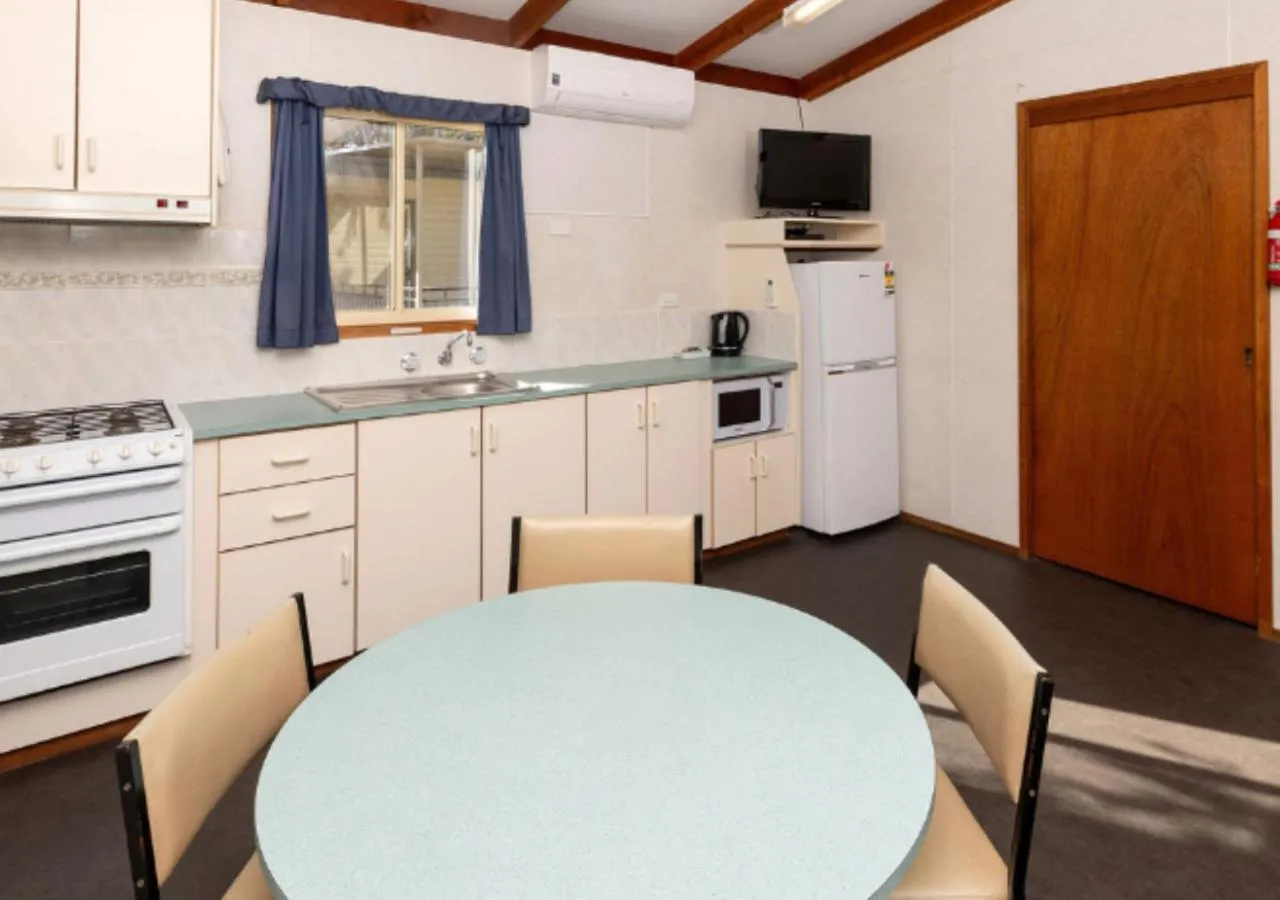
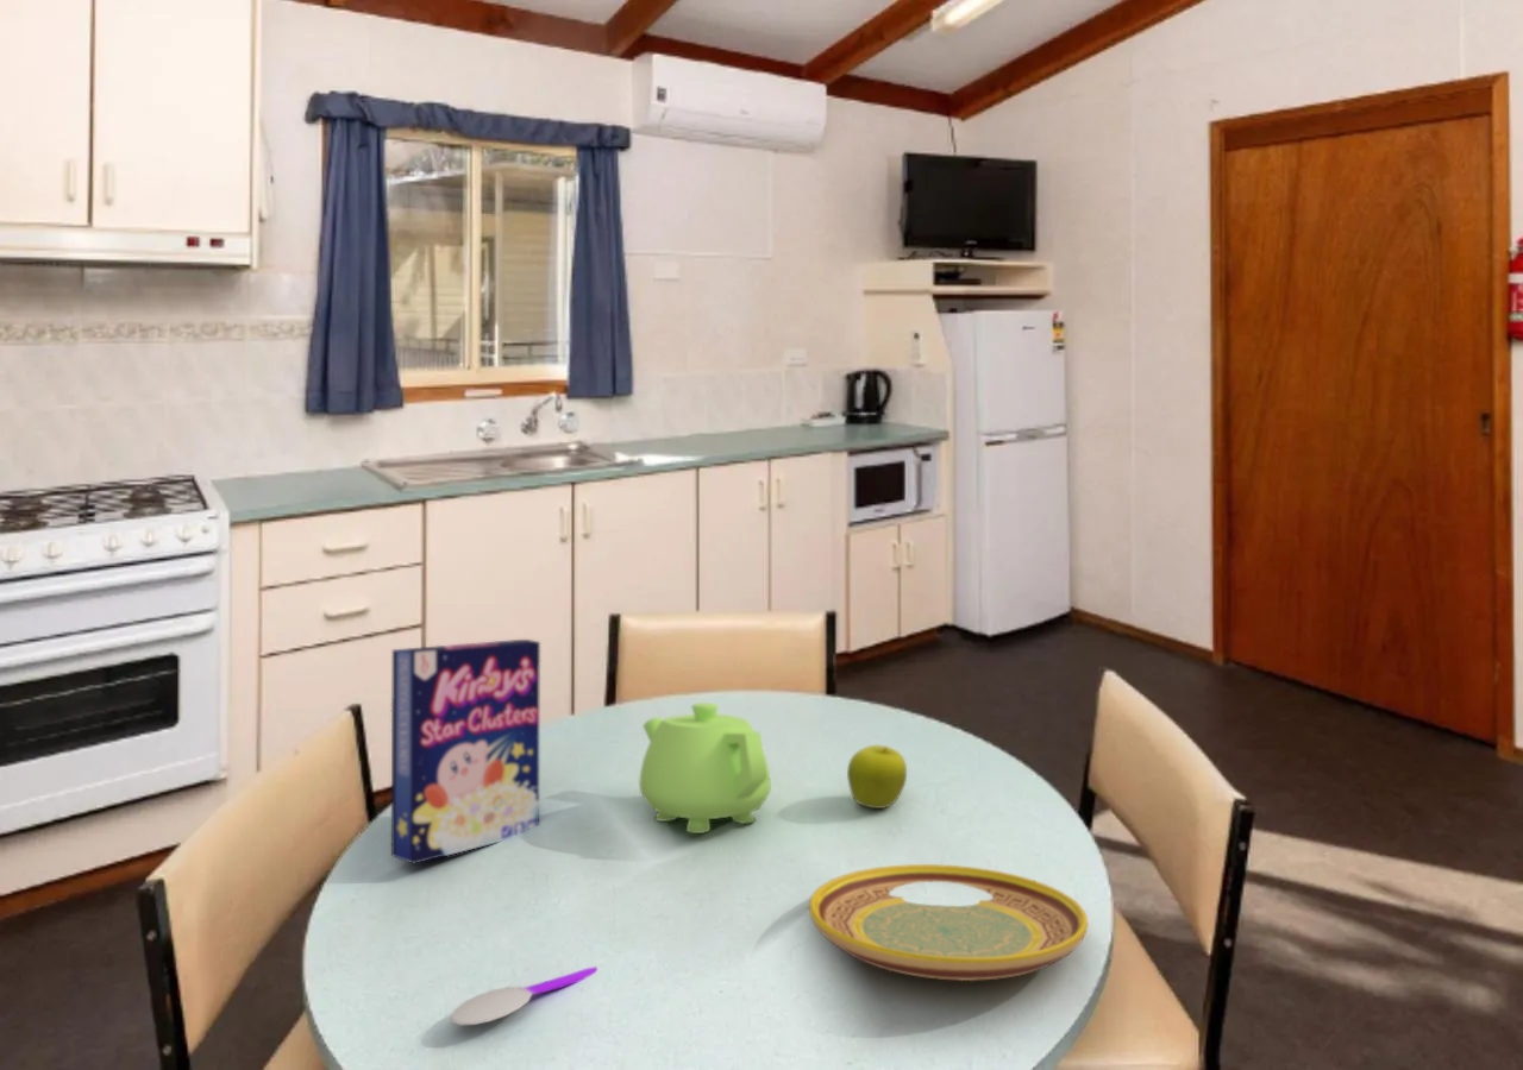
+ cereal box (468, 743)
+ spoon (547, 984)
+ fruit (877, 776)
+ plate (945, 923)
+ teapot (701, 760)
